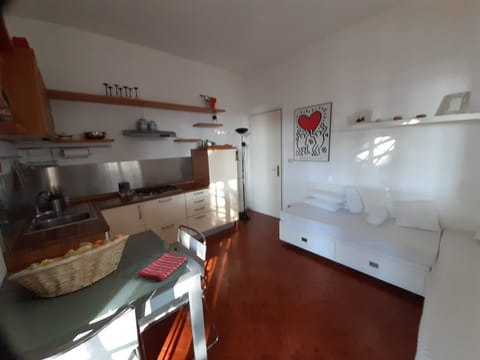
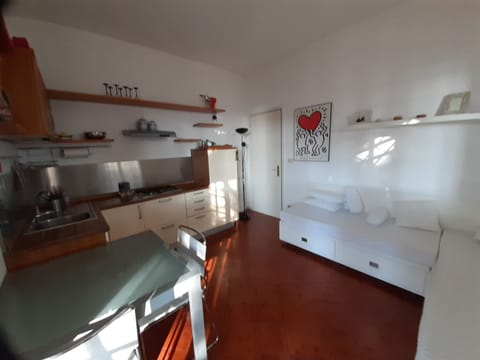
- fruit basket (79, 260)
- dish towel (164, 265)
